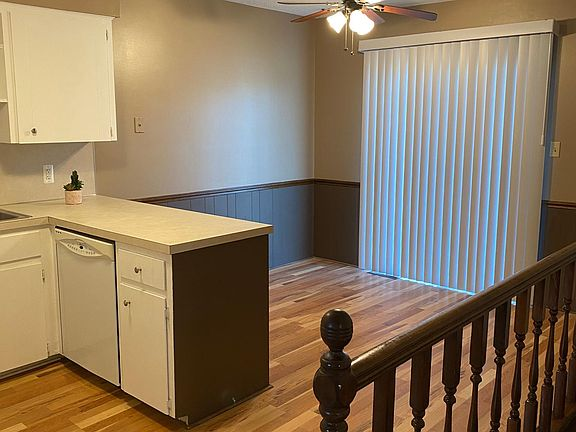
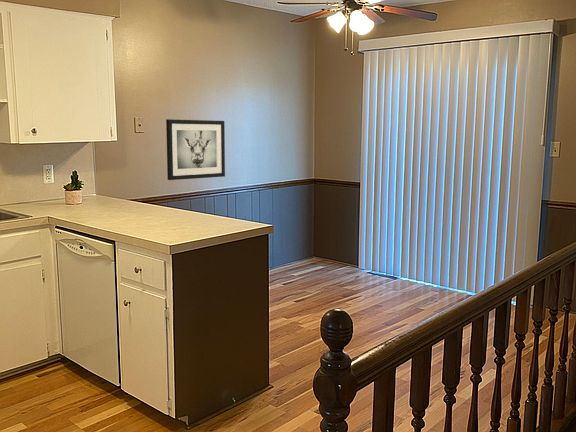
+ wall art (197, 149)
